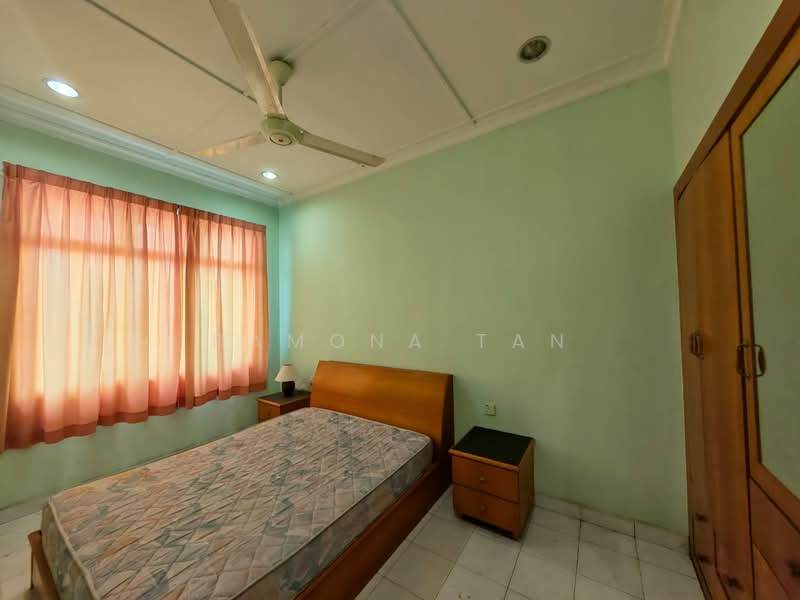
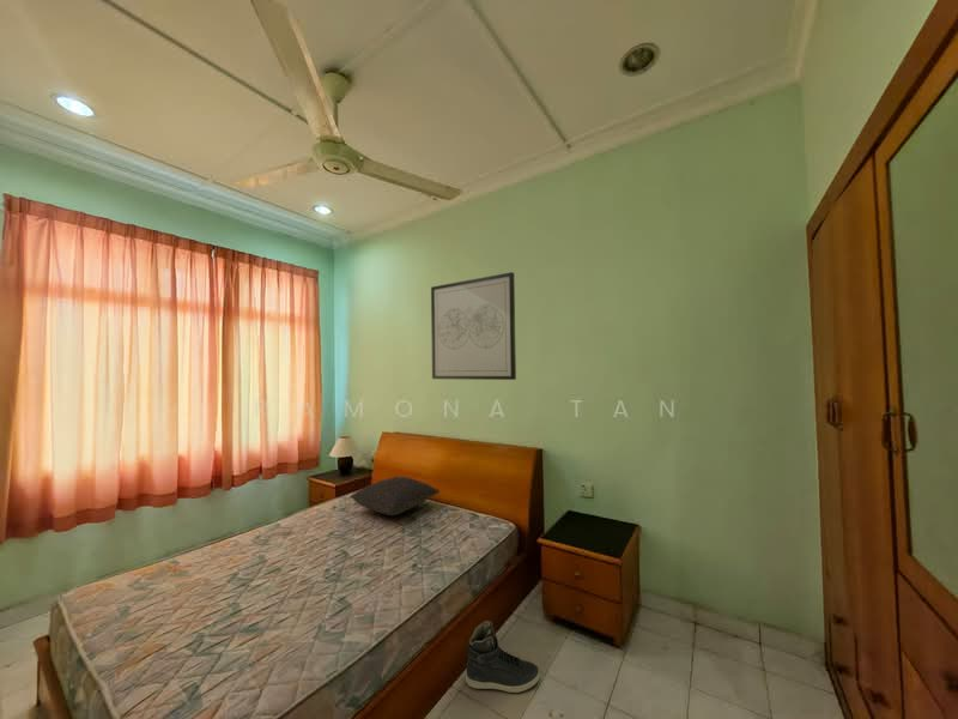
+ sneaker (502, 652)
+ pillow (394, 495)
+ wall art (469, 330)
